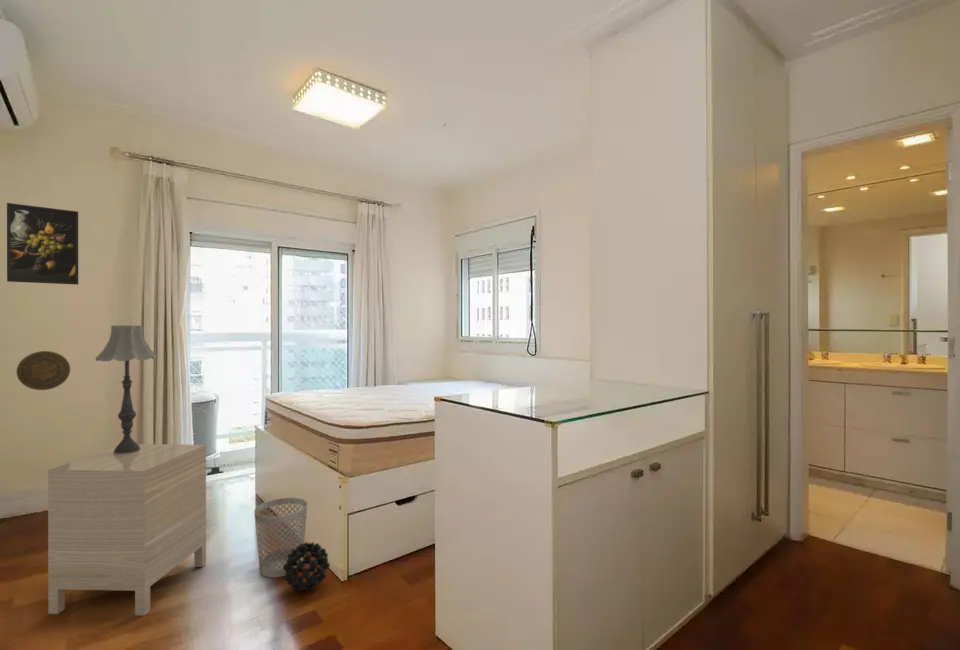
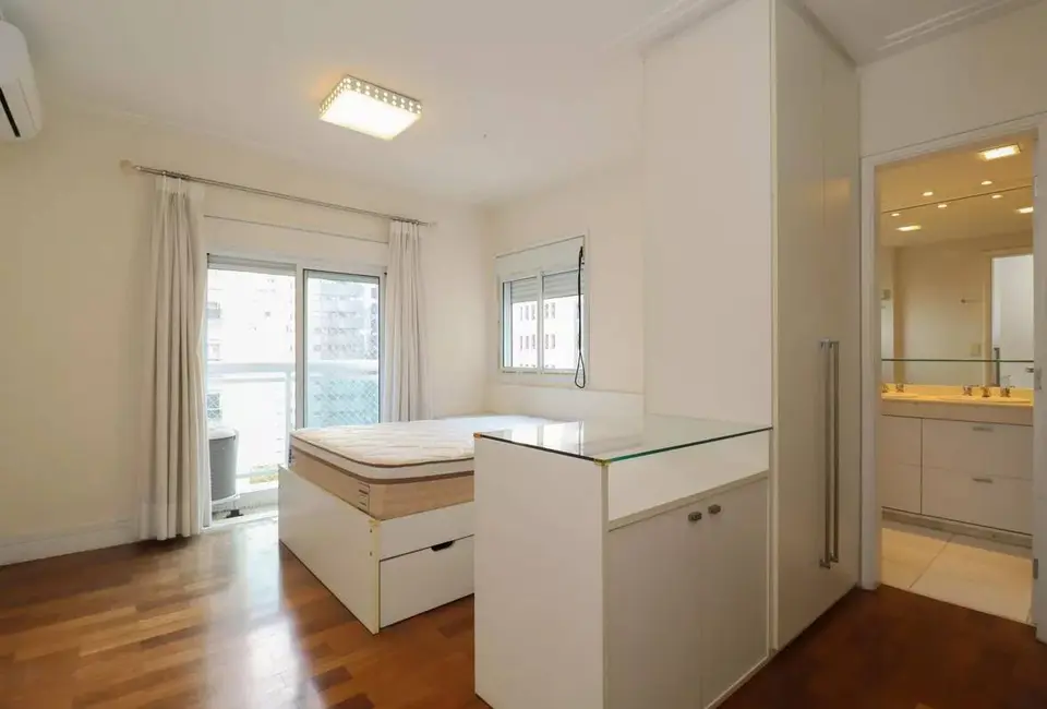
- nightstand (127, 521)
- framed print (44, 245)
- wastebasket (281, 537)
- decorative ball (306, 563)
- table lamp (127, 388)
- decorative plate (44, 370)
